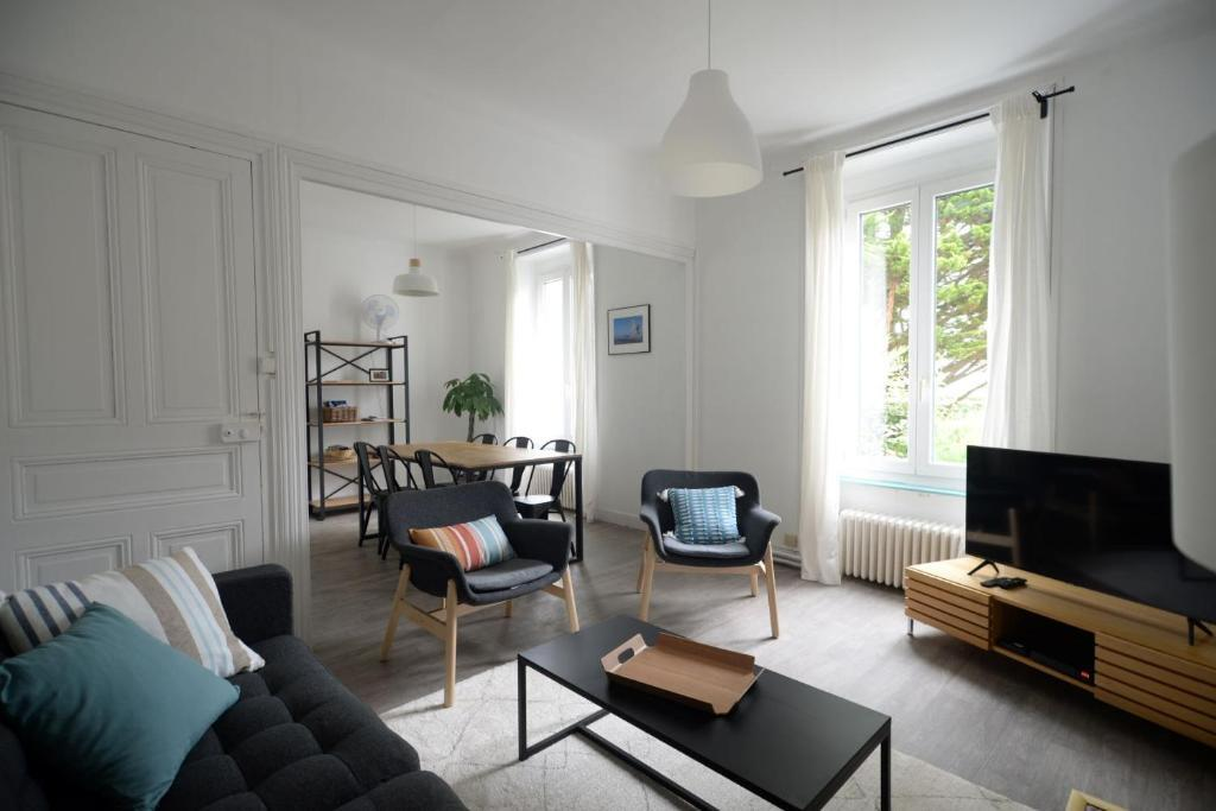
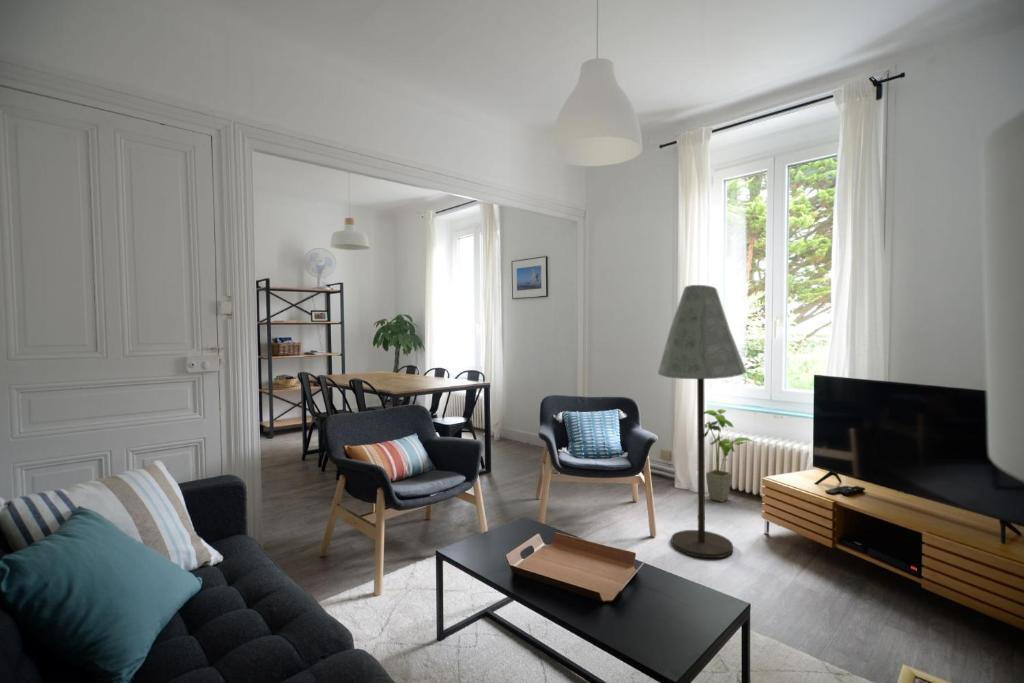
+ house plant (724, 455)
+ floor lamp (700, 416)
